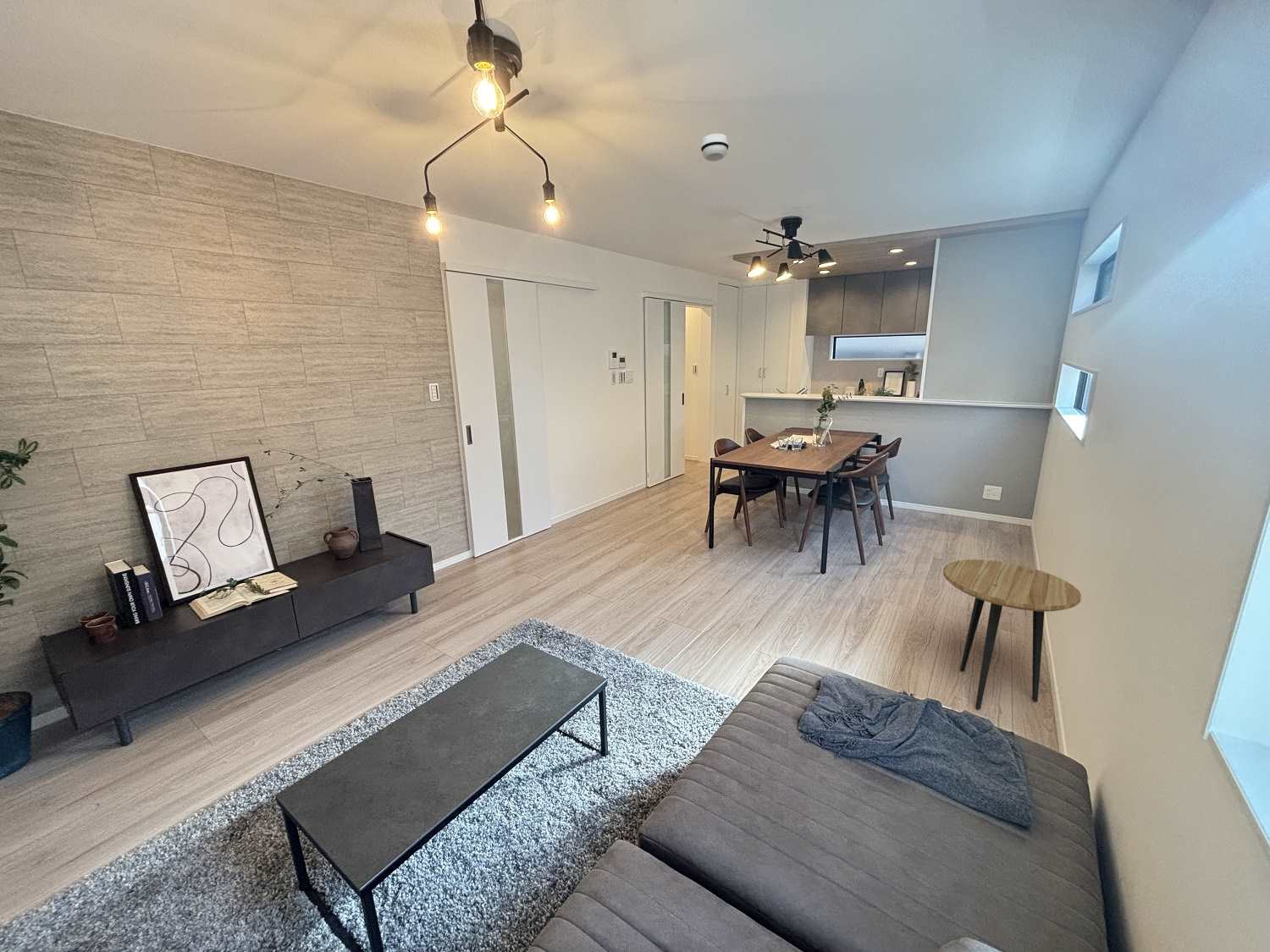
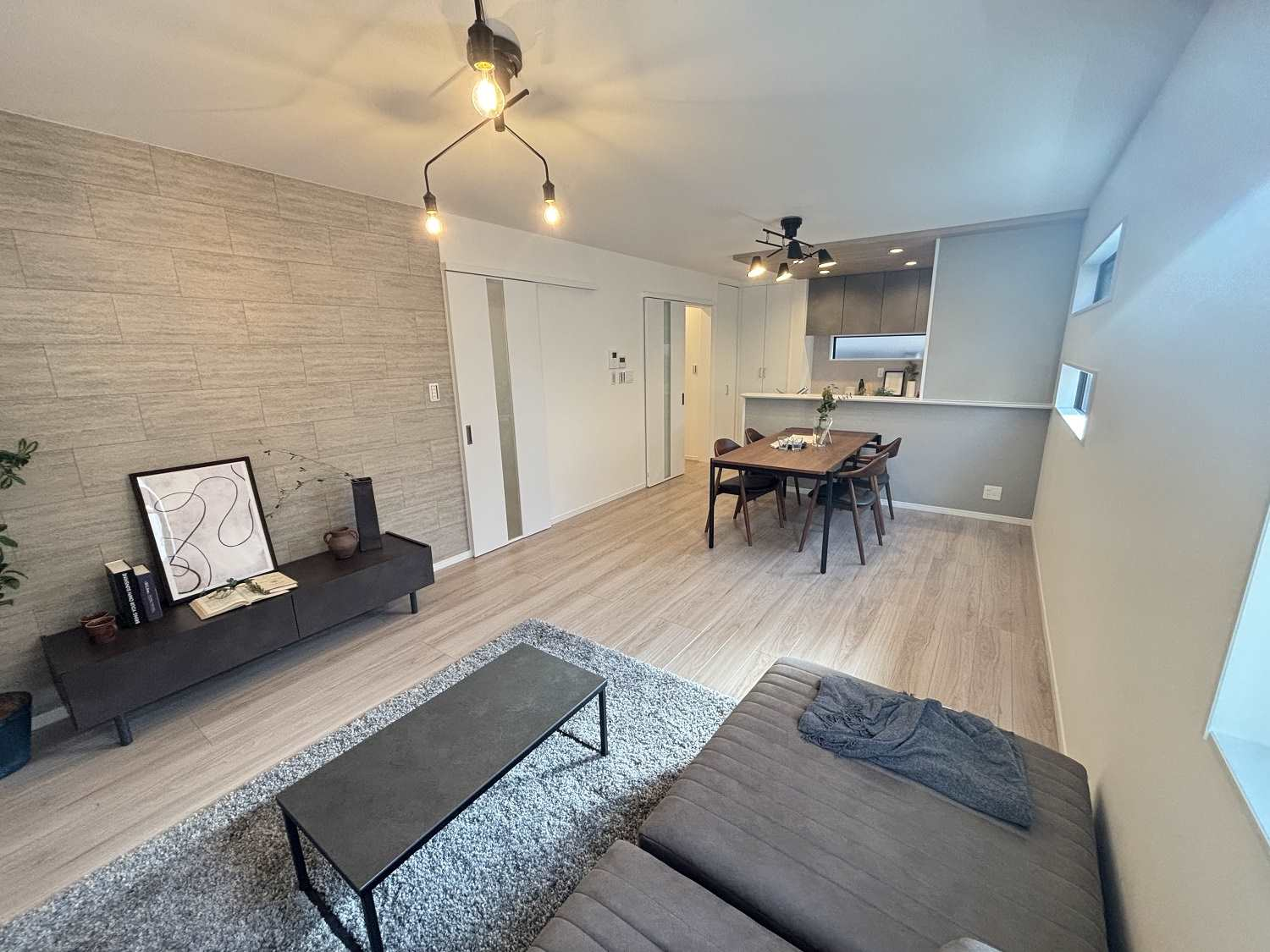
- smoke detector (715, 148)
- side table (995, 637)
